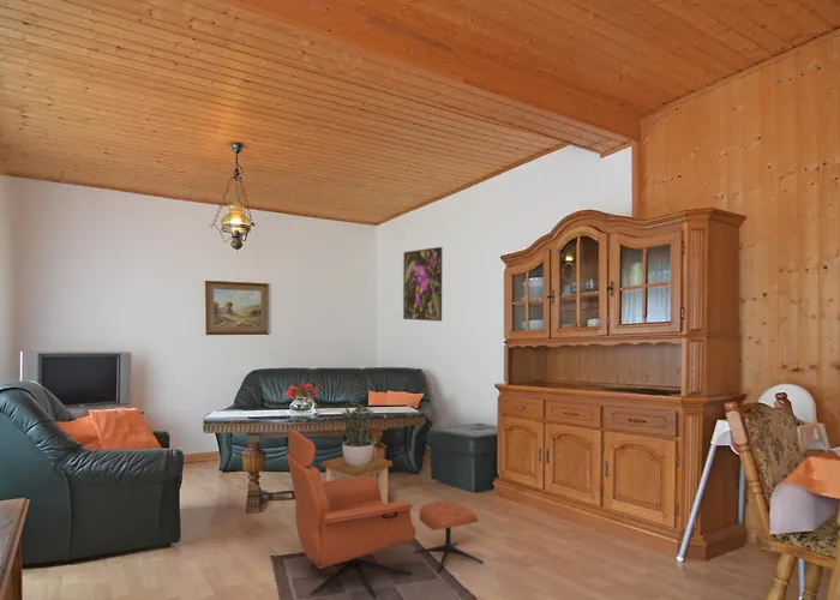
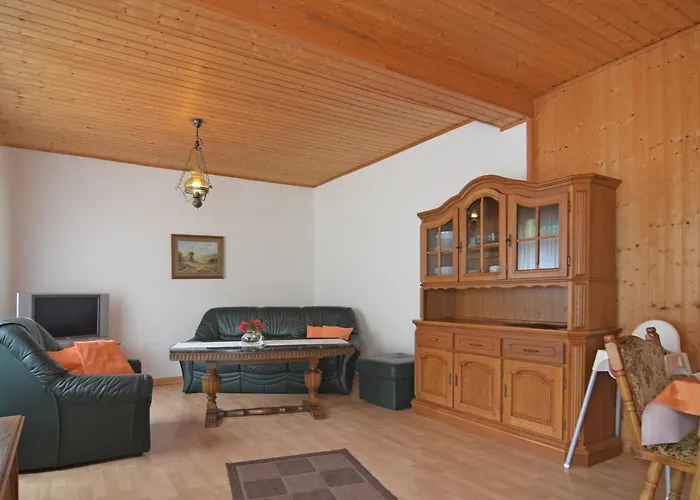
- stool (356, 476)
- armchair (380, 497)
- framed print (421, 284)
- potted plant (356, 432)
